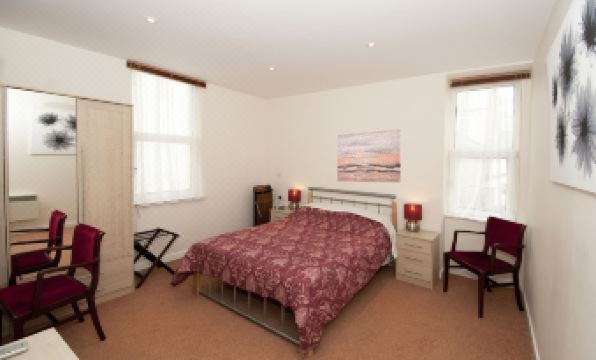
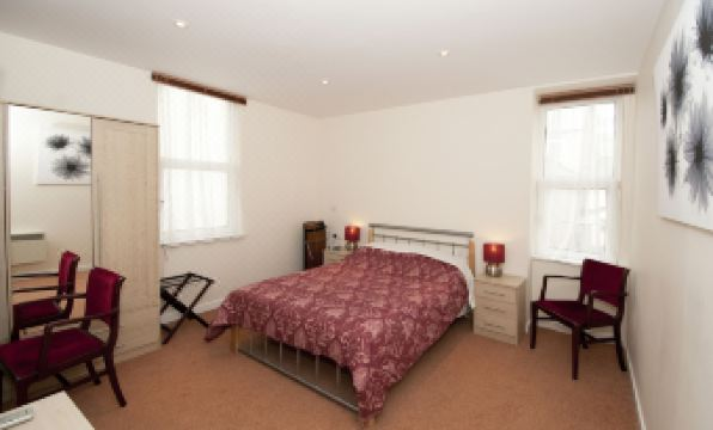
- wall art (367, 157)
